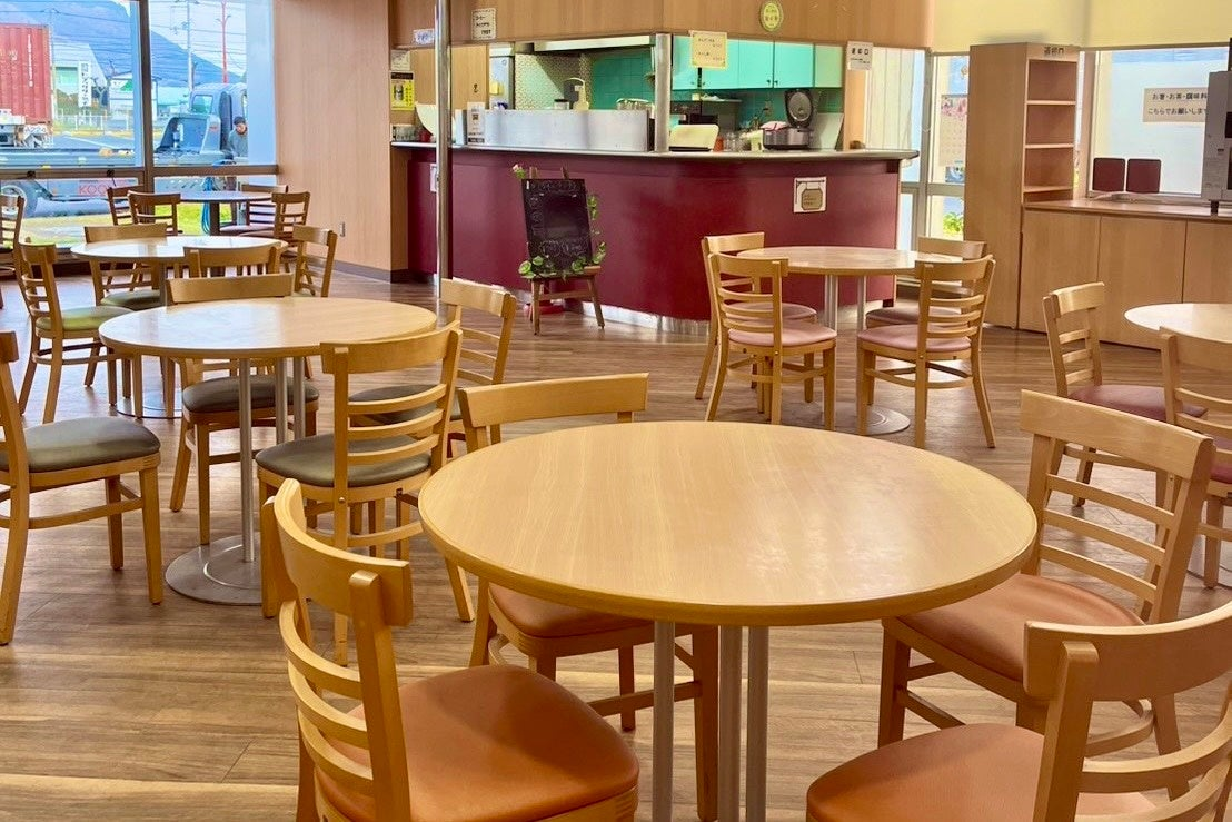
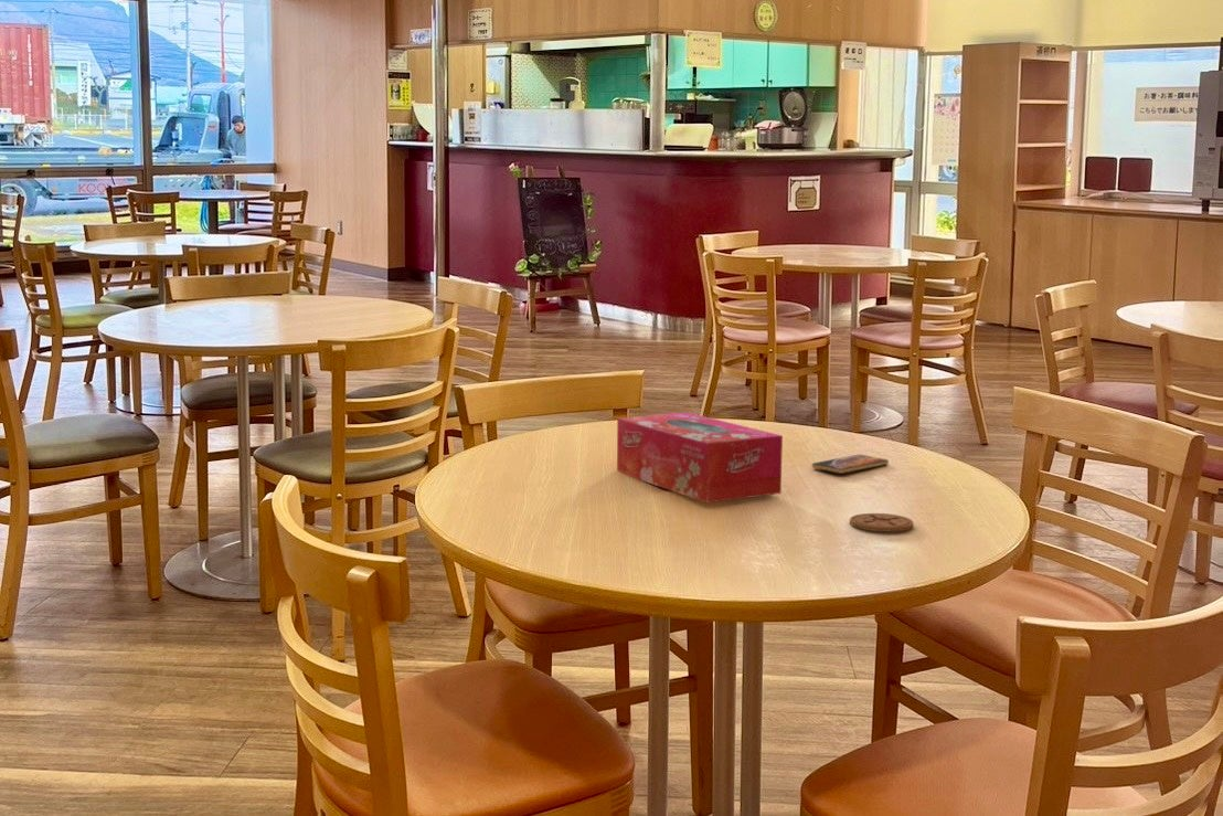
+ smartphone (850, 463)
+ tissue box (695, 454)
+ coaster (881, 521)
